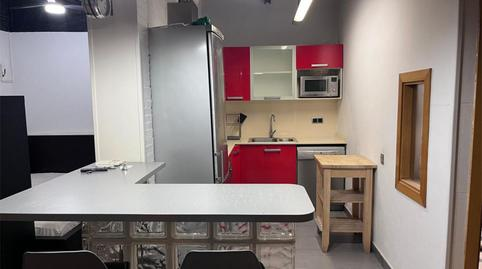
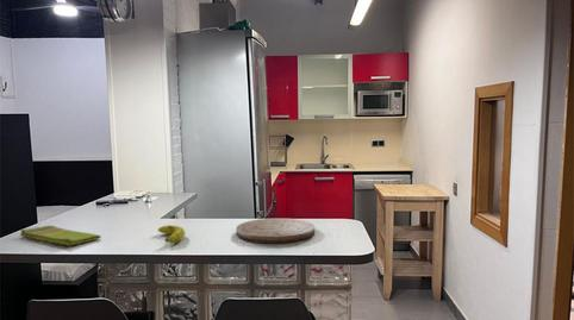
+ cutting board (275, 230)
+ dish towel (60, 233)
+ fruit (167, 233)
